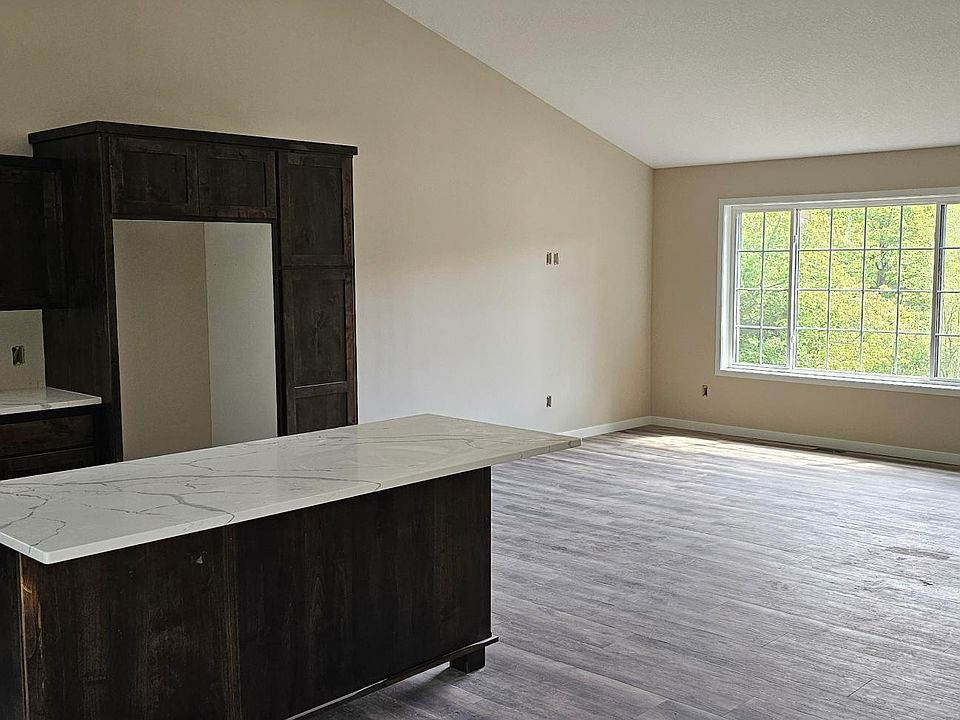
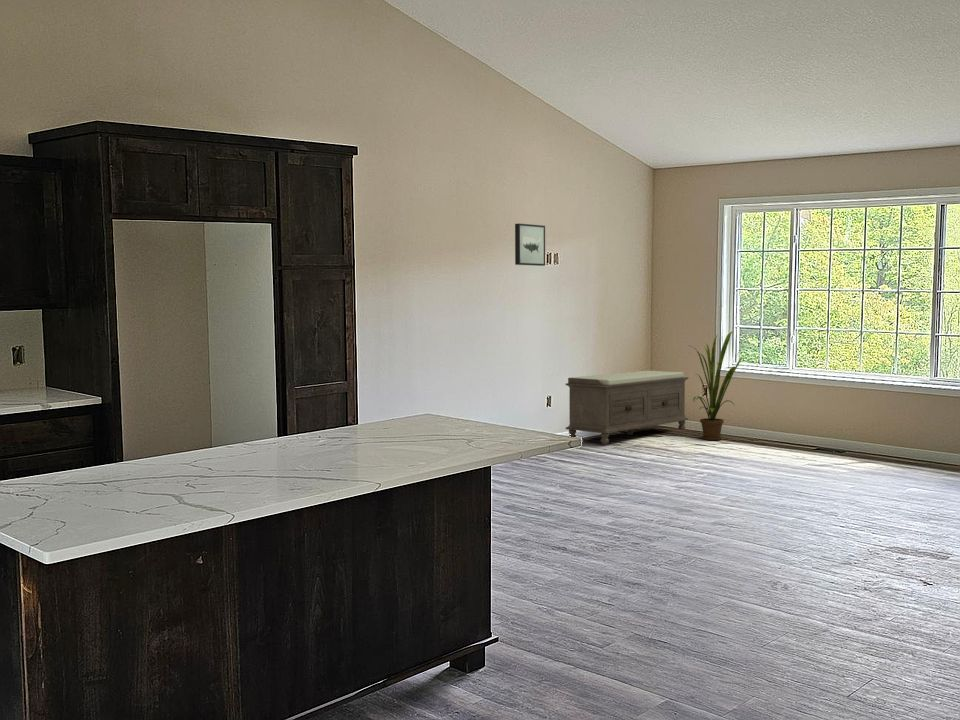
+ bench (629, 404)
+ house plant (712, 385)
+ wall art (530, 244)
